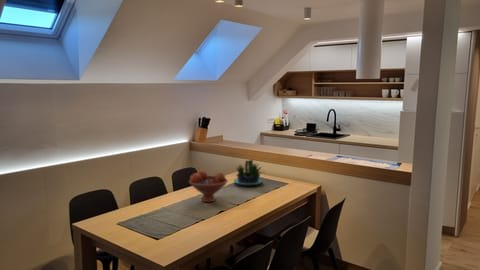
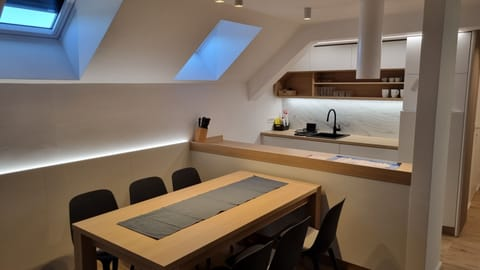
- fruit bowl (208, 186)
- potted plant (250, 172)
